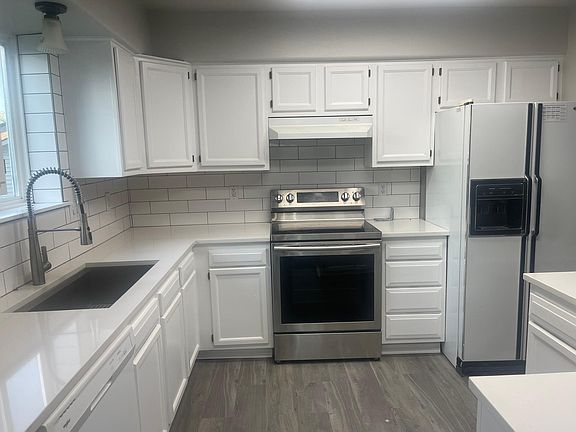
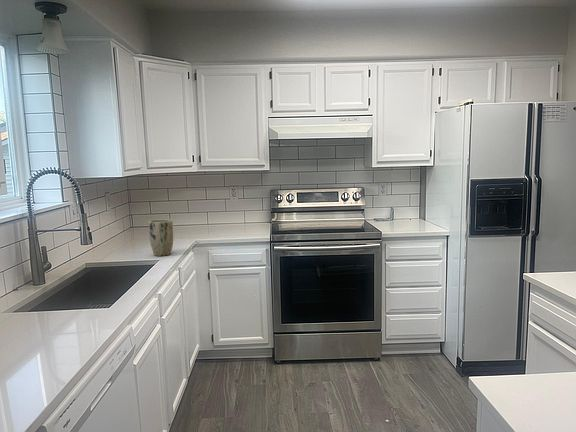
+ plant pot (161, 237)
